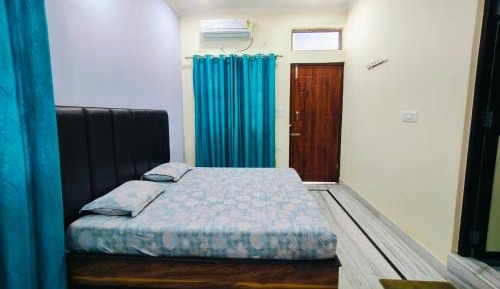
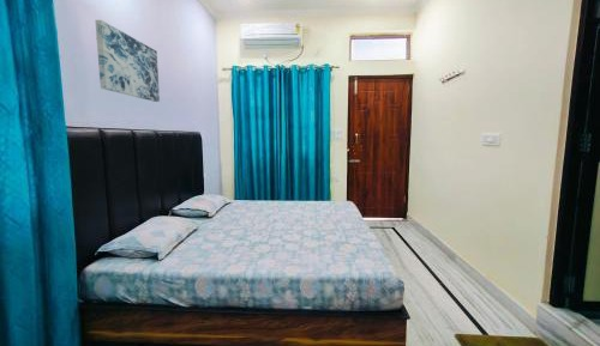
+ wall art (132, 67)
